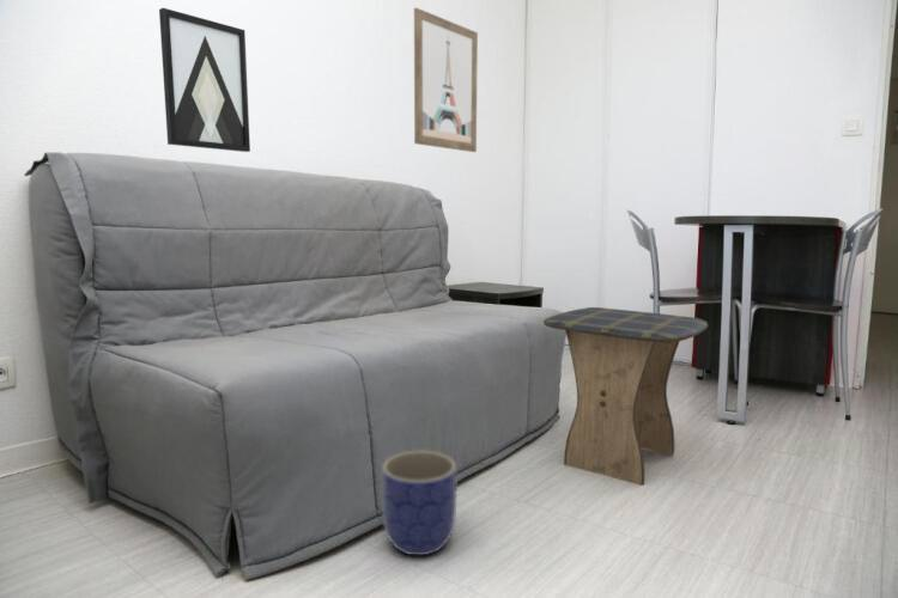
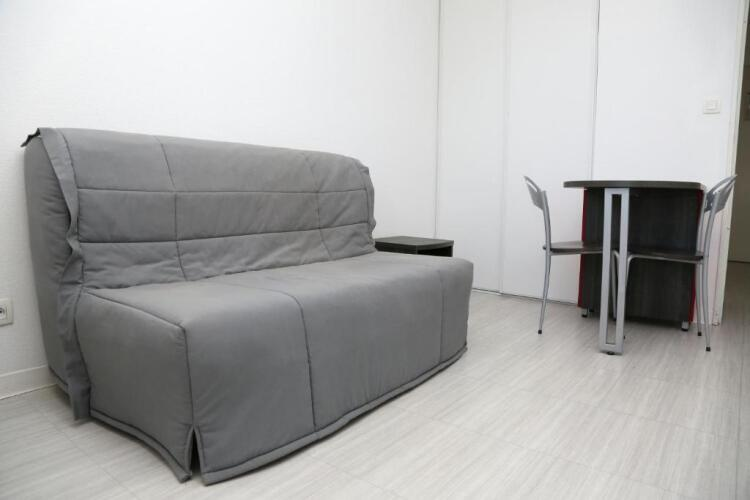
- stool (621, 390)
- planter (419, 504)
- wall art (207, 85)
- wall art (447, 85)
